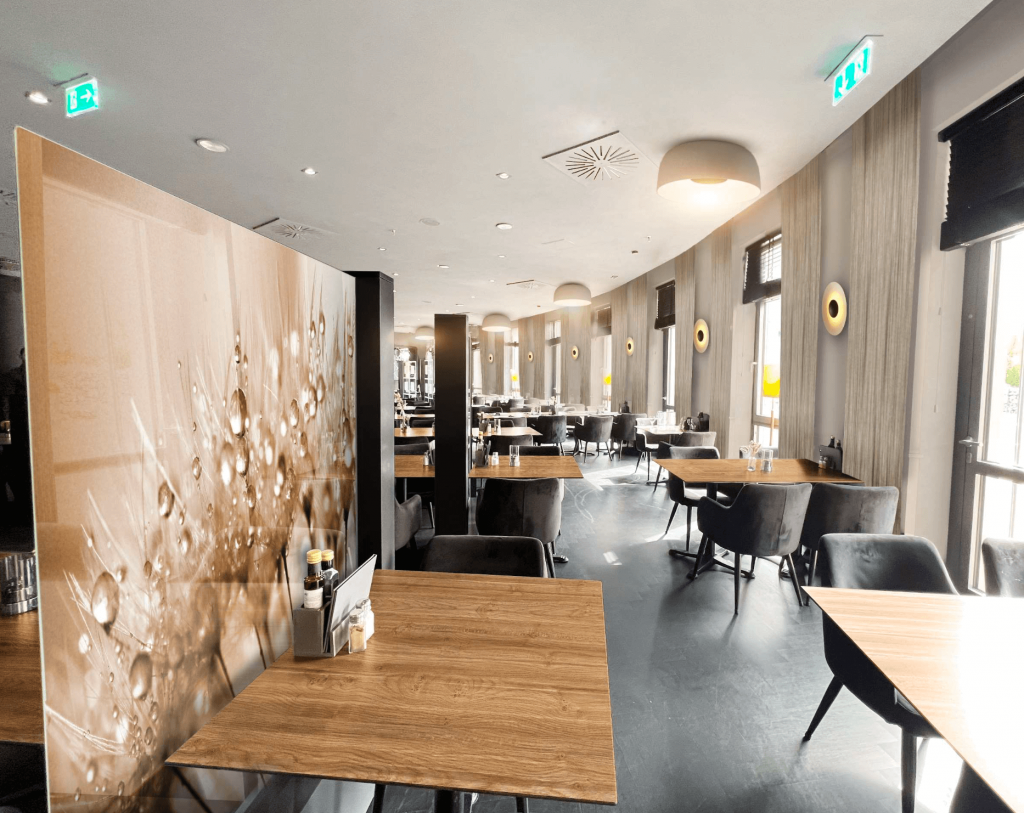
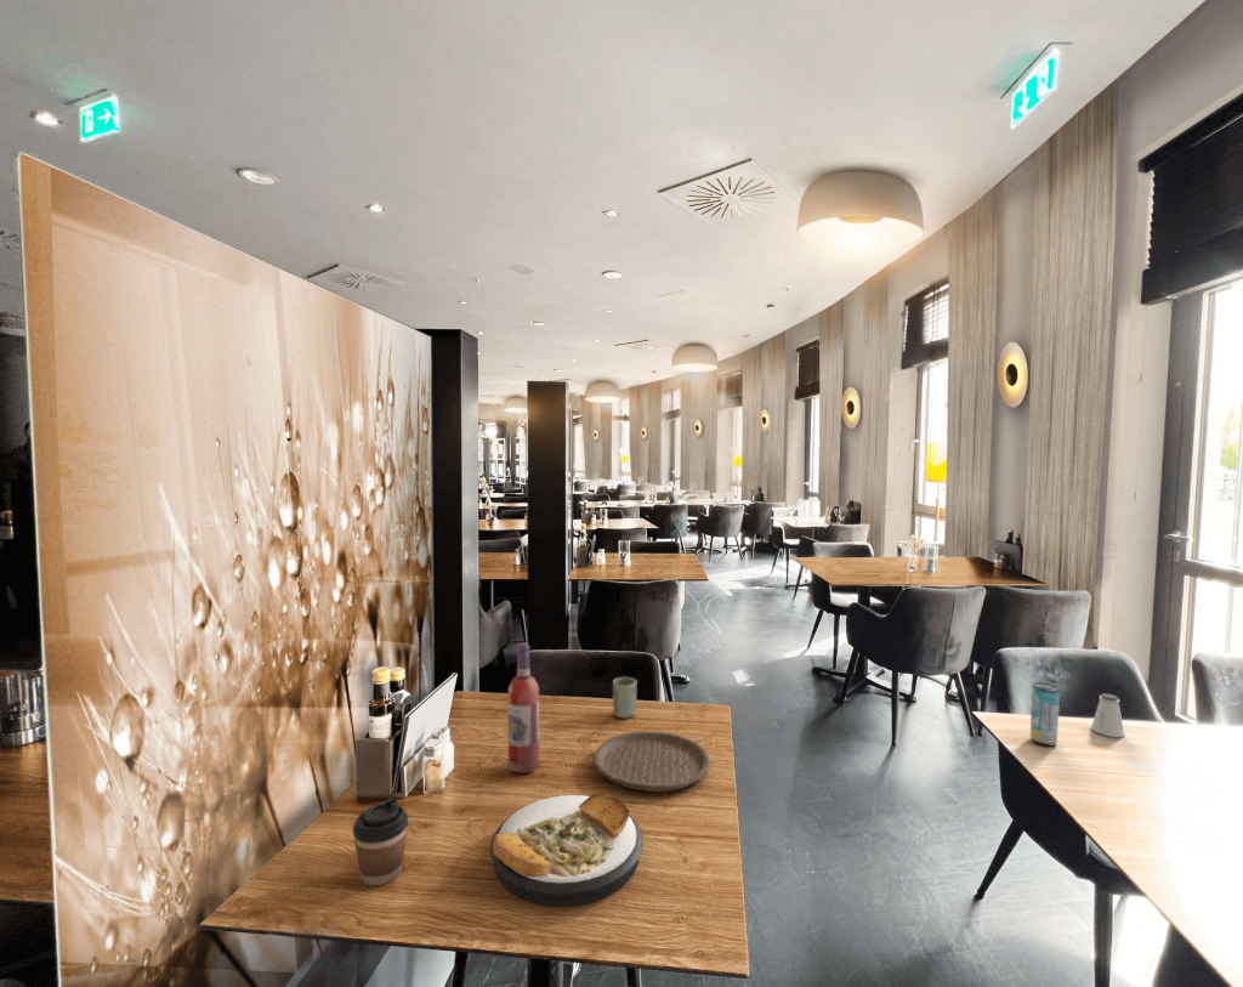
+ cup (624, 697)
+ plate (651, 760)
+ coffee cup (381, 839)
+ plate (567, 838)
+ wine bottle (523, 705)
+ beverage can (1044, 714)
+ saltshaker (1108, 713)
